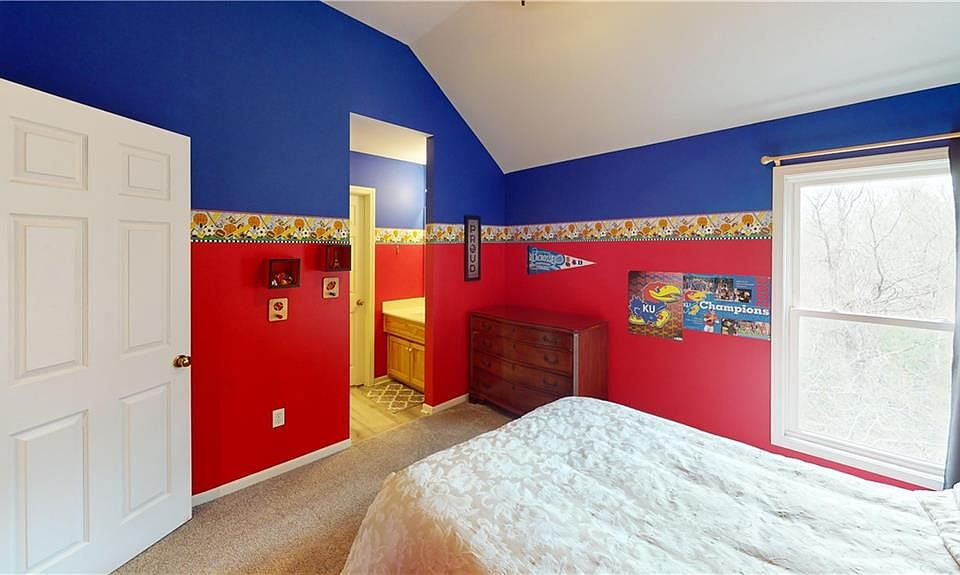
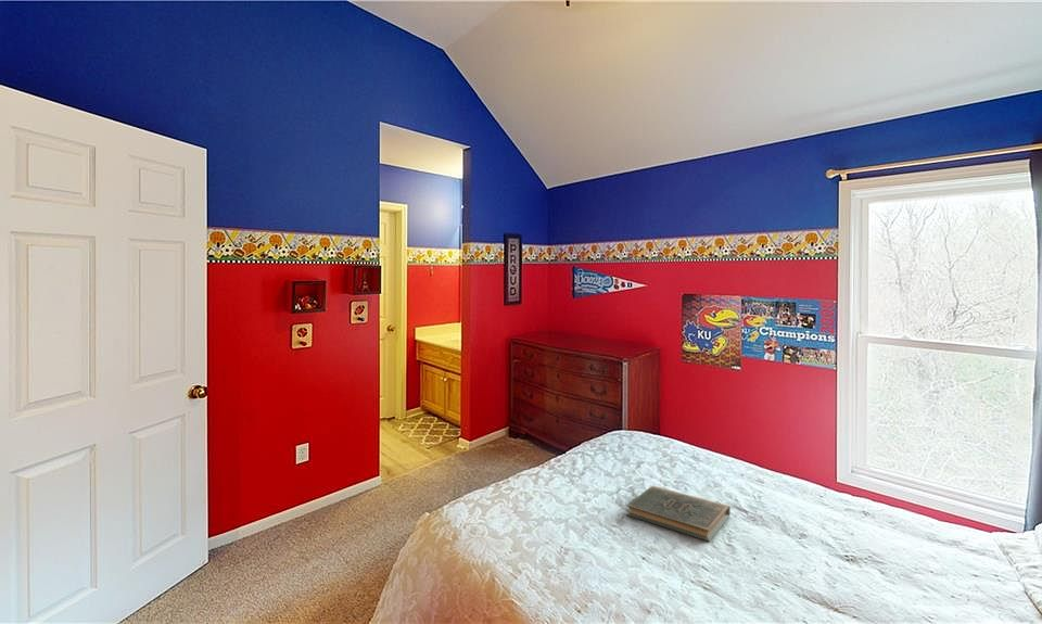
+ book (677, 510)
